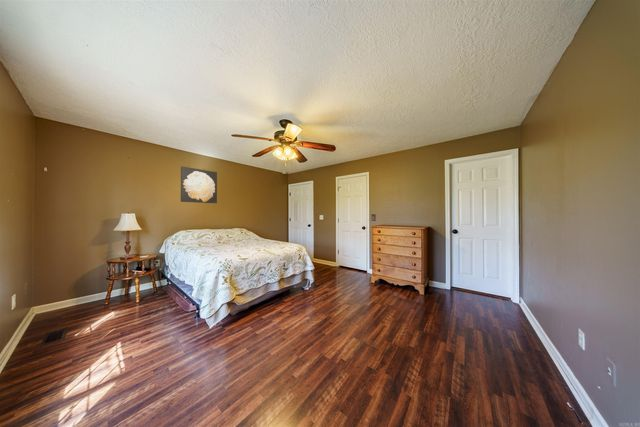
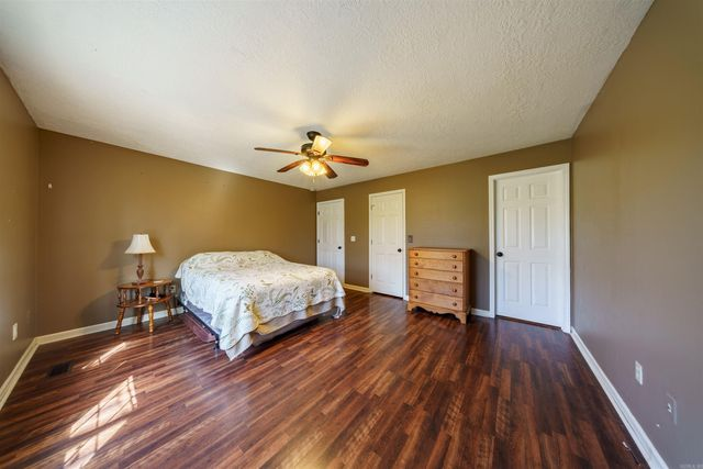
- wall art (199, 186)
